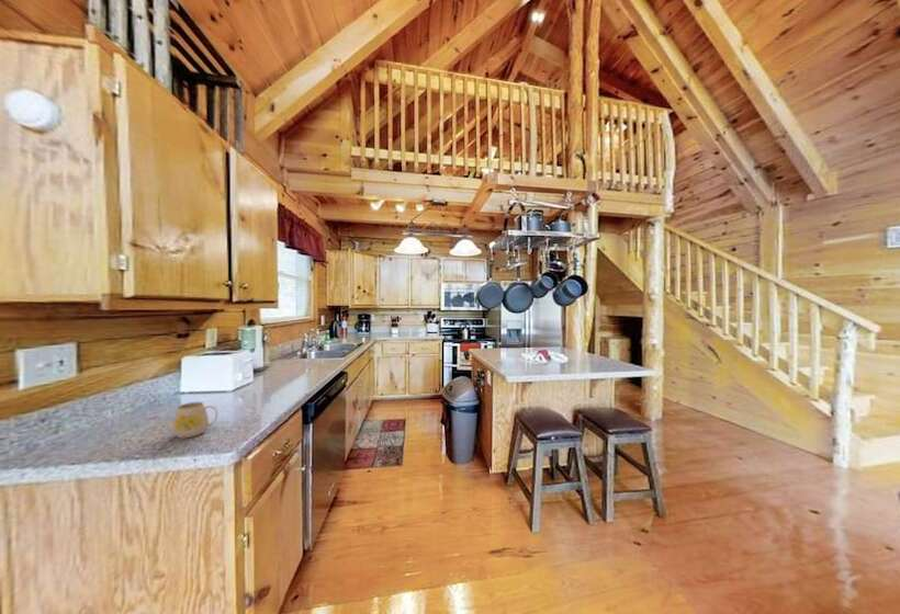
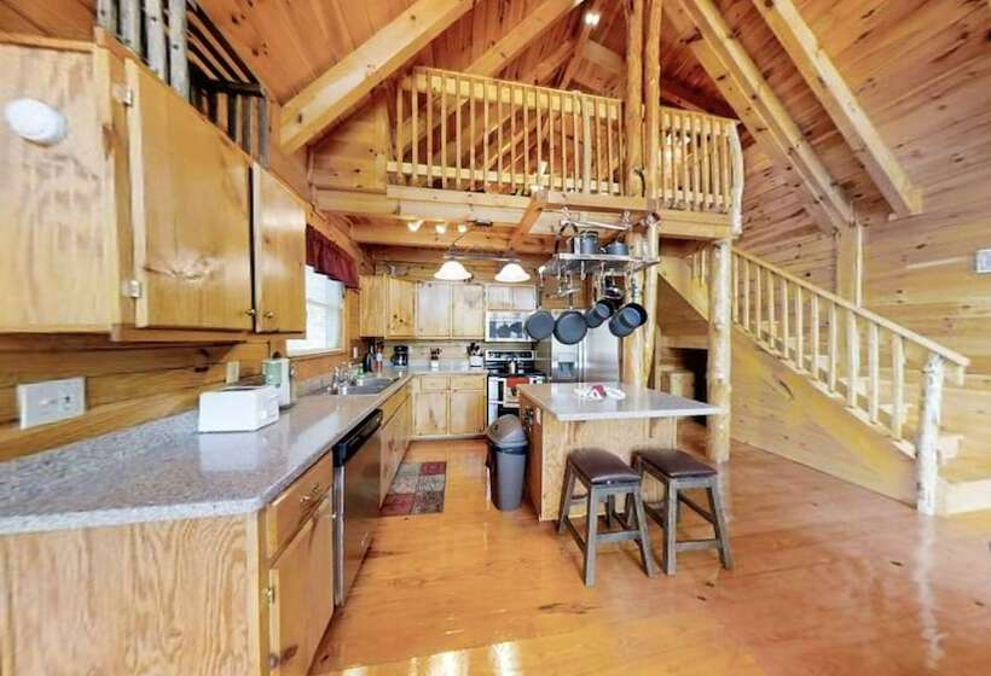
- mug (195, 418)
